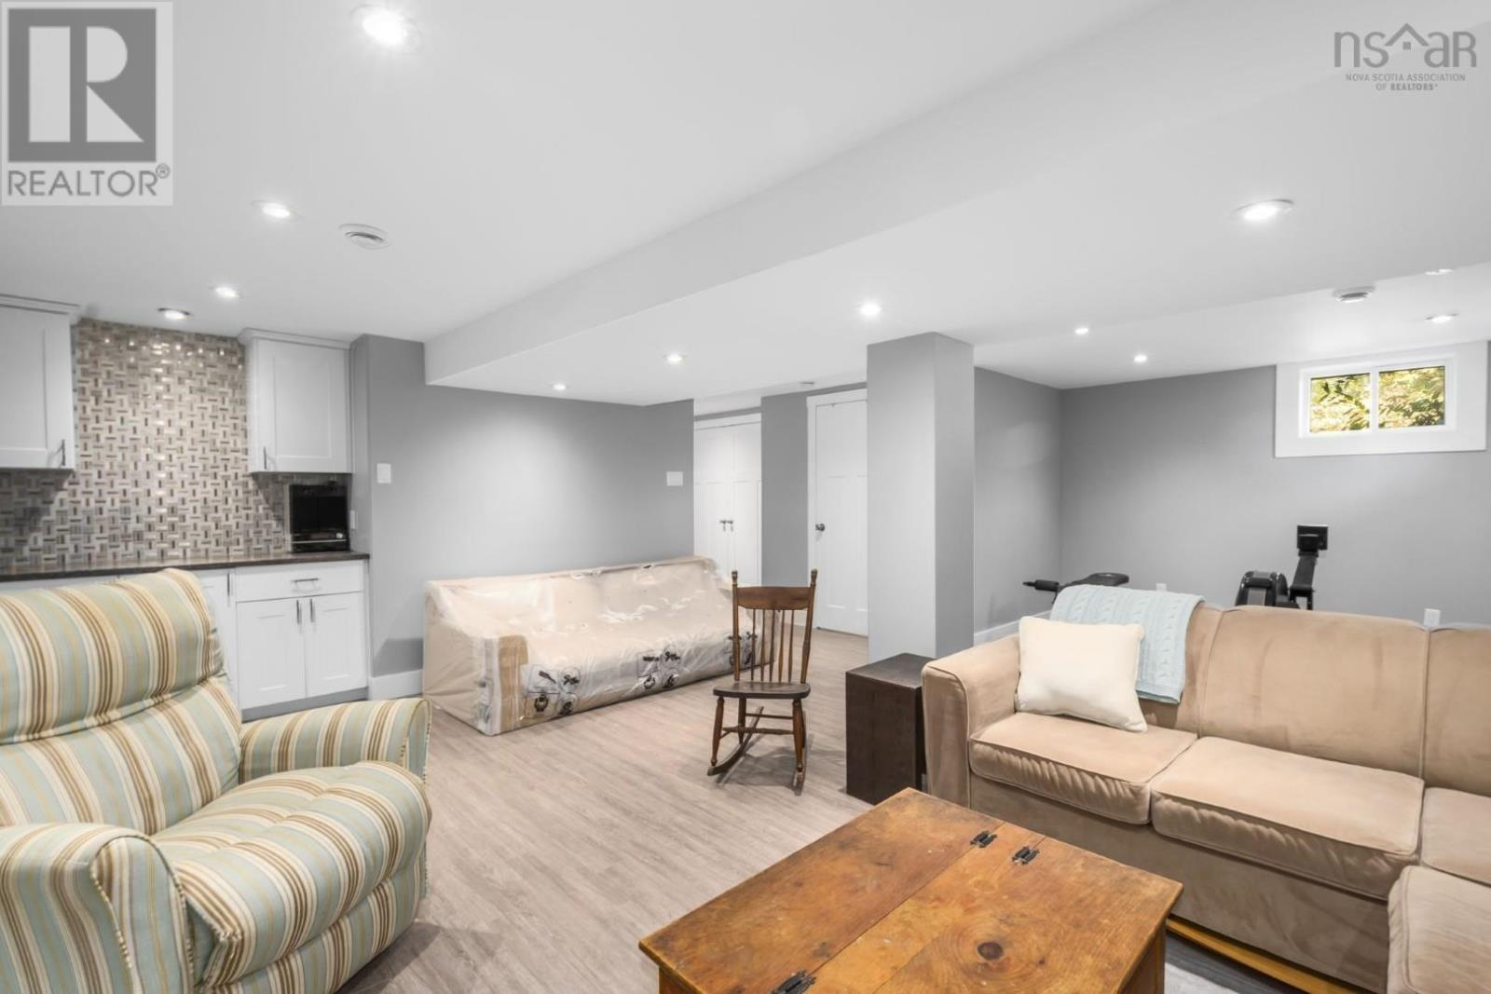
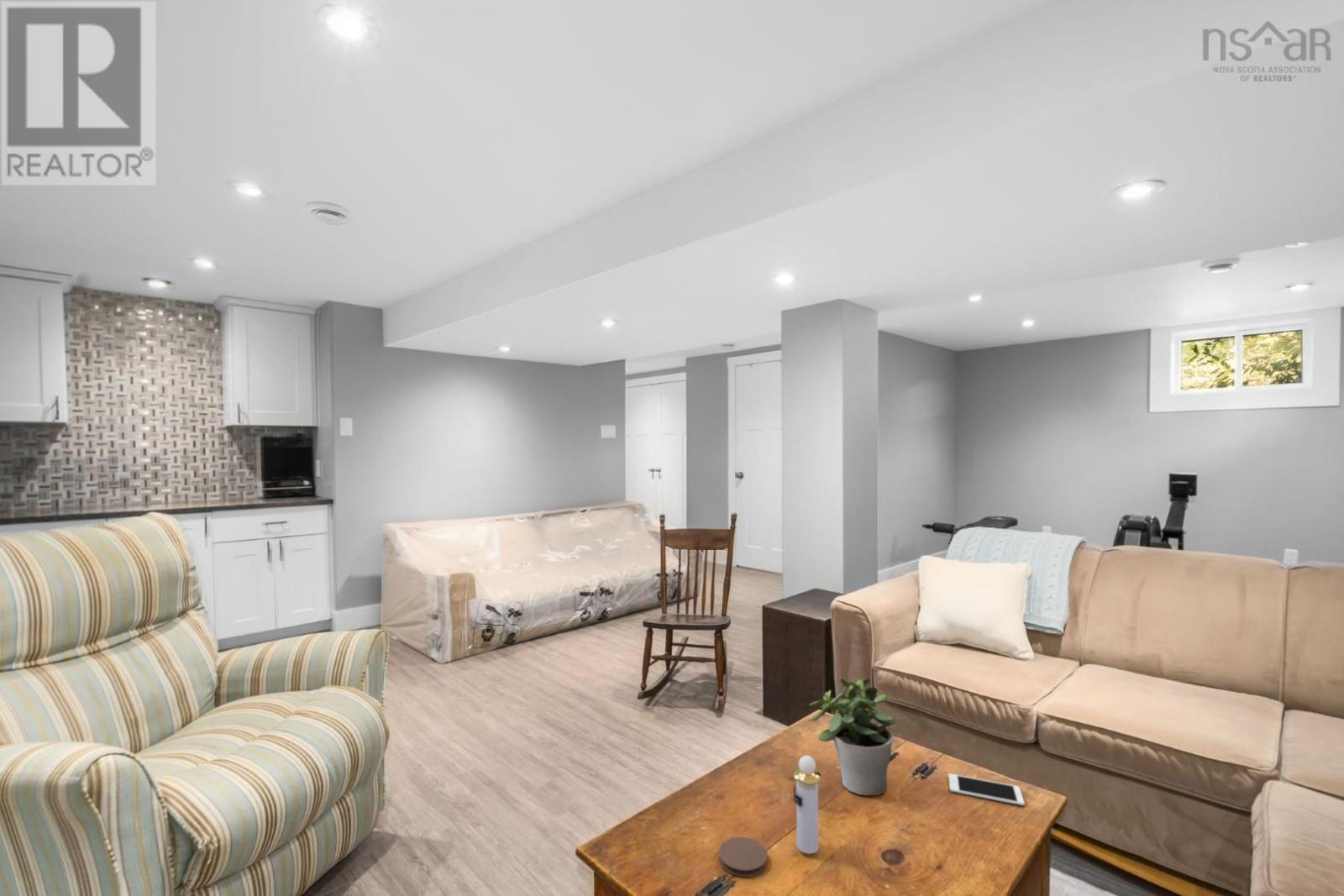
+ perfume bottle (807, 803)
+ potted plant (851, 729)
+ coaster (743, 856)
+ cell phone (984, 789)
